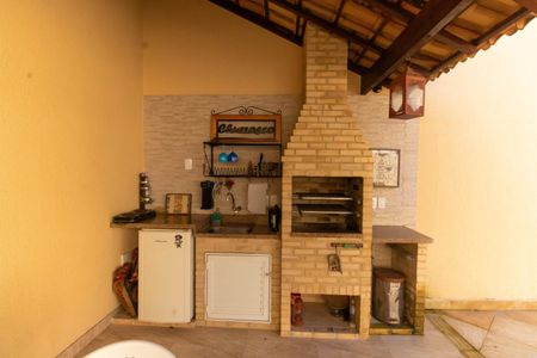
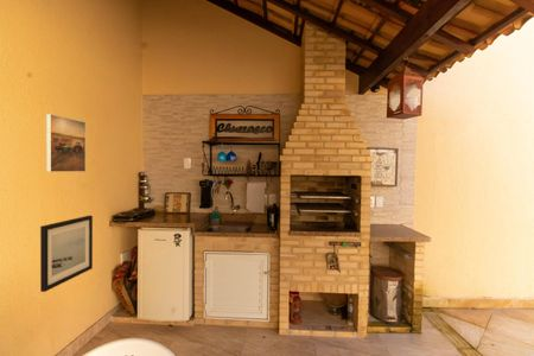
+ wall art (69, 249)
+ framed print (66, 145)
